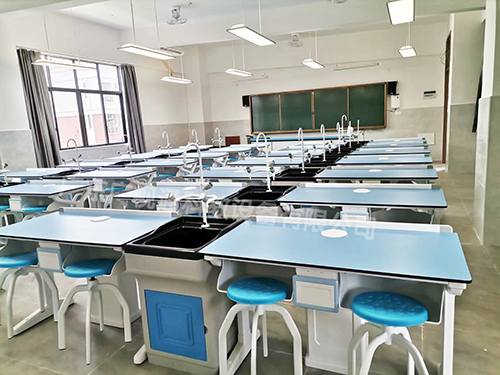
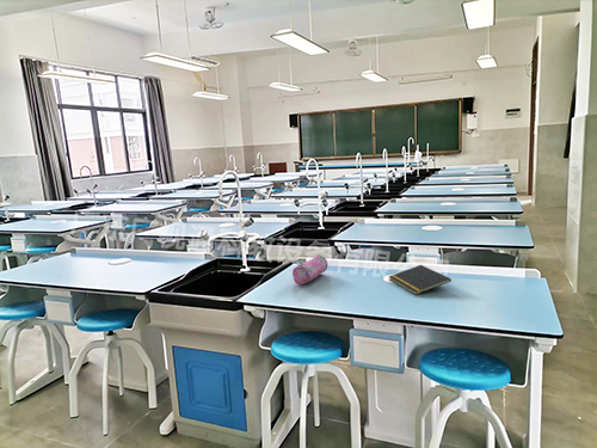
+ pencil case (310, 269)
+ notepad (418, 278)
